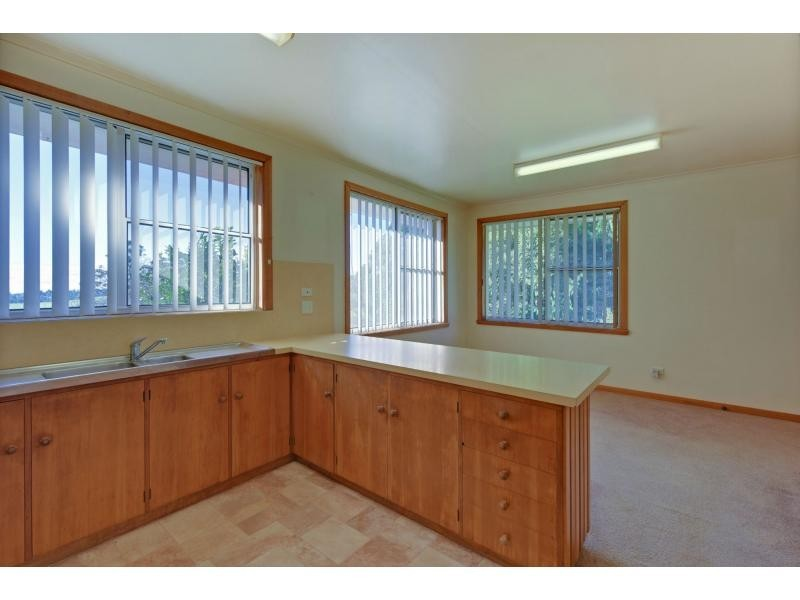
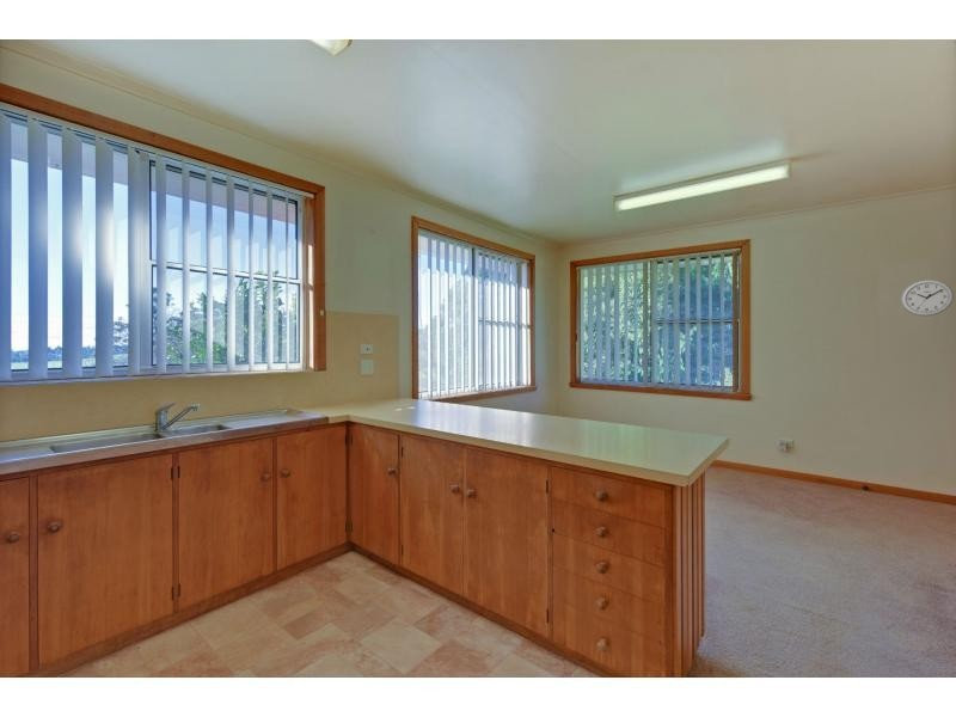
+ wall clock (926, 298)
